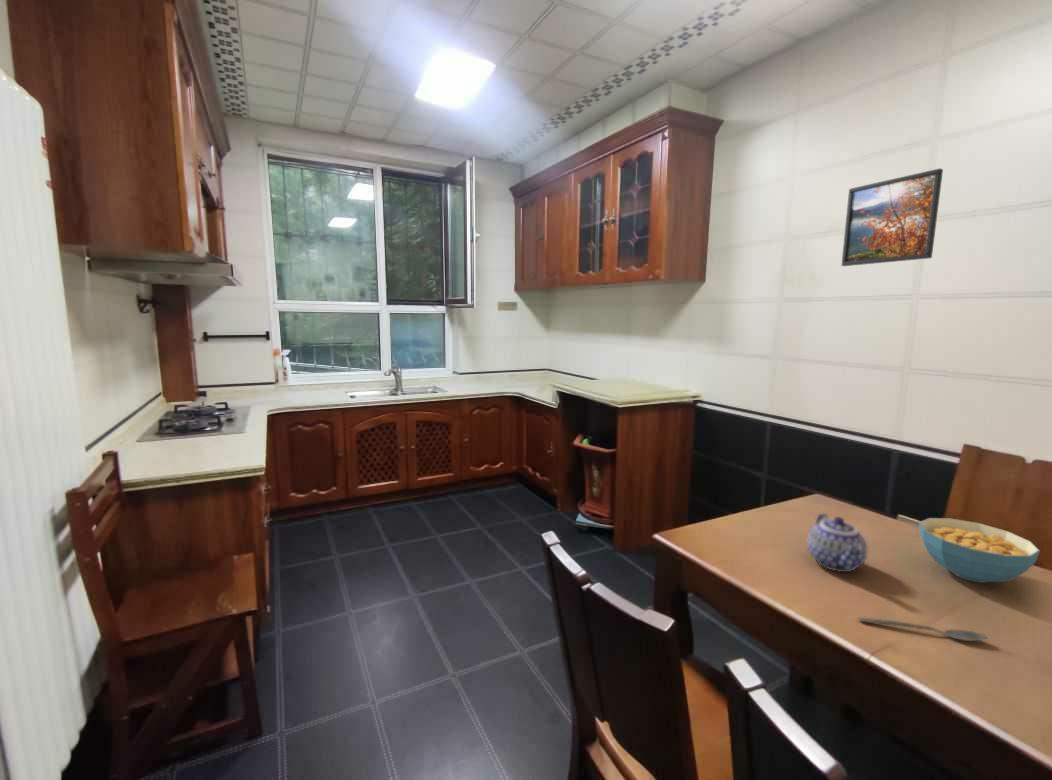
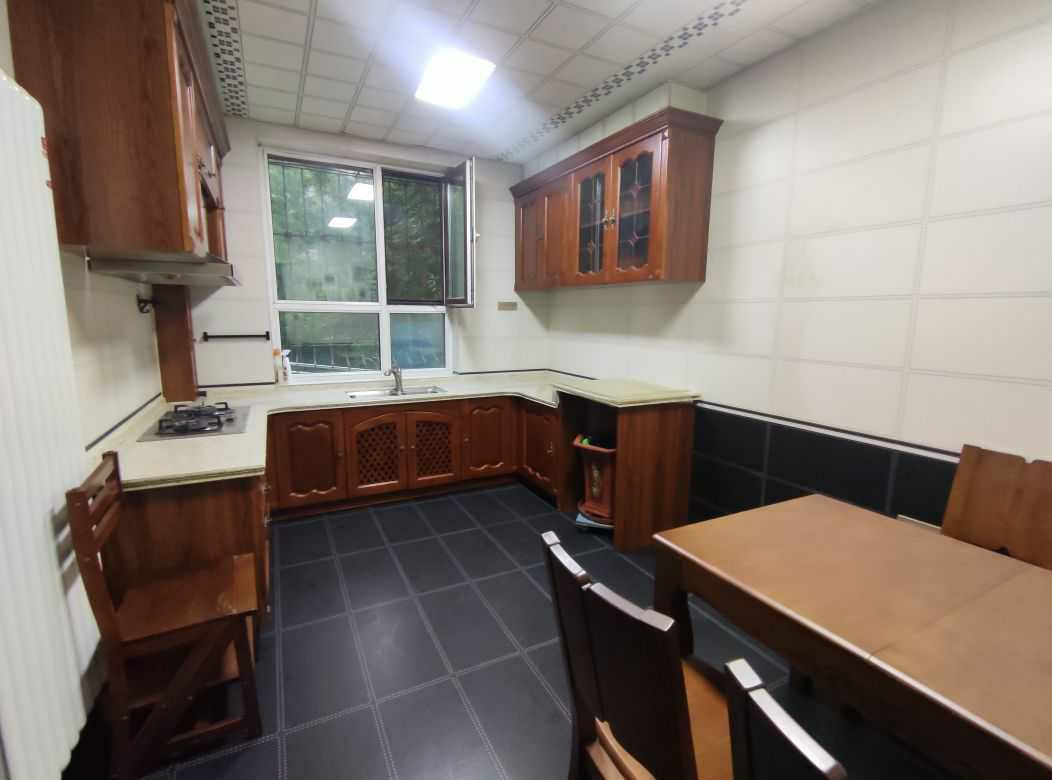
- teapot (837, 540)
- spoon (920, 627)
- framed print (888, 221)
- cereal bowl (972, 555)
